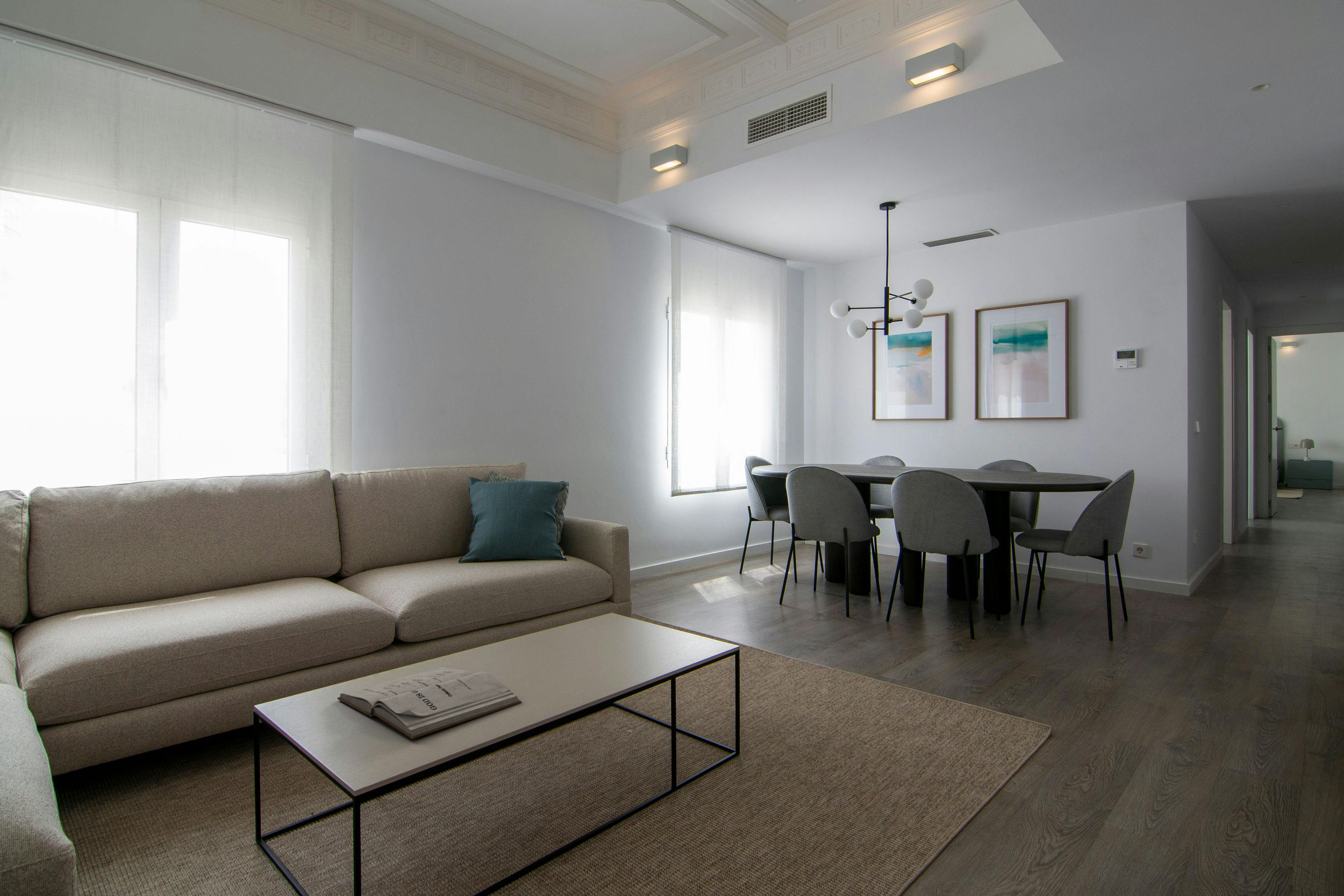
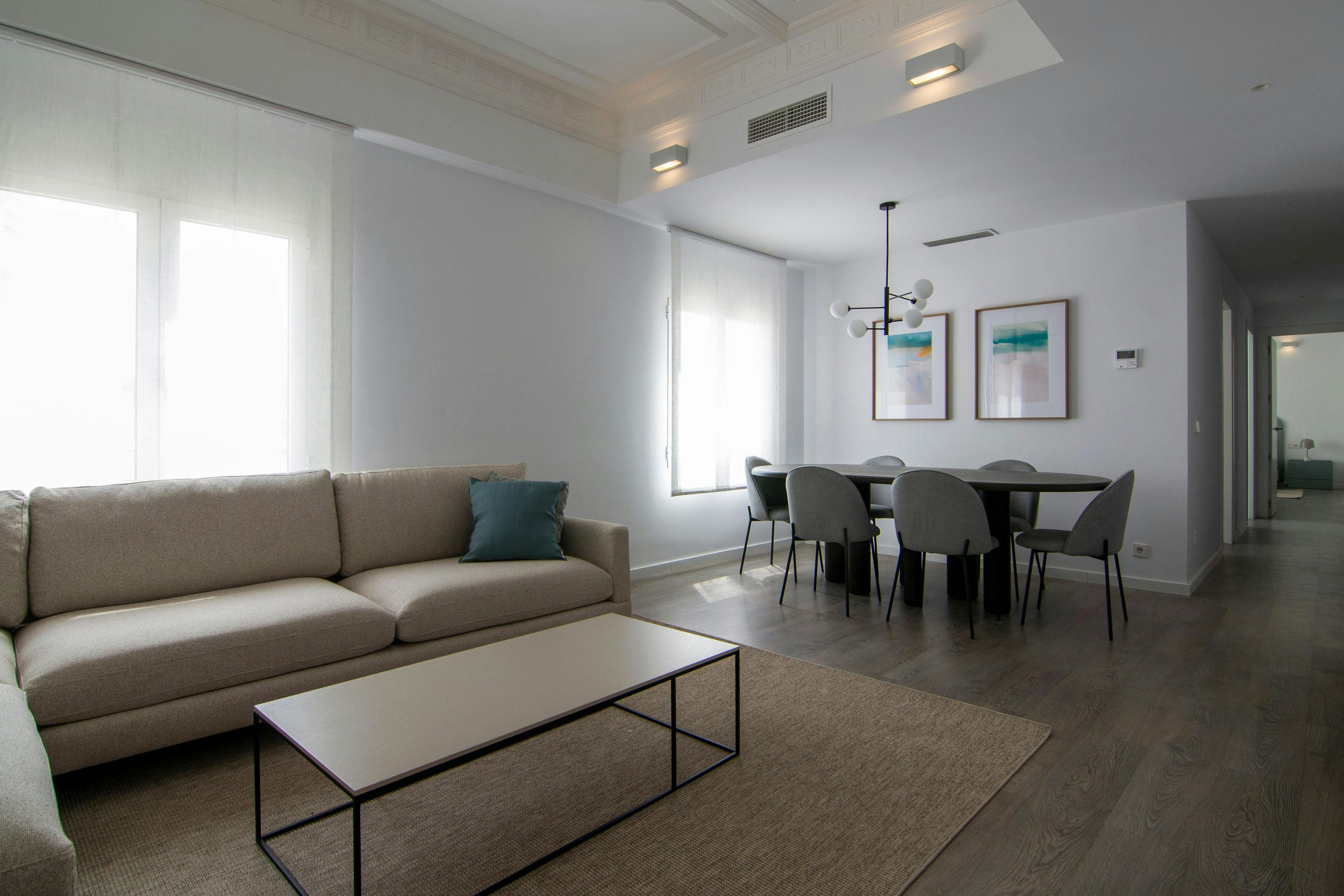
- book (429, 691)
